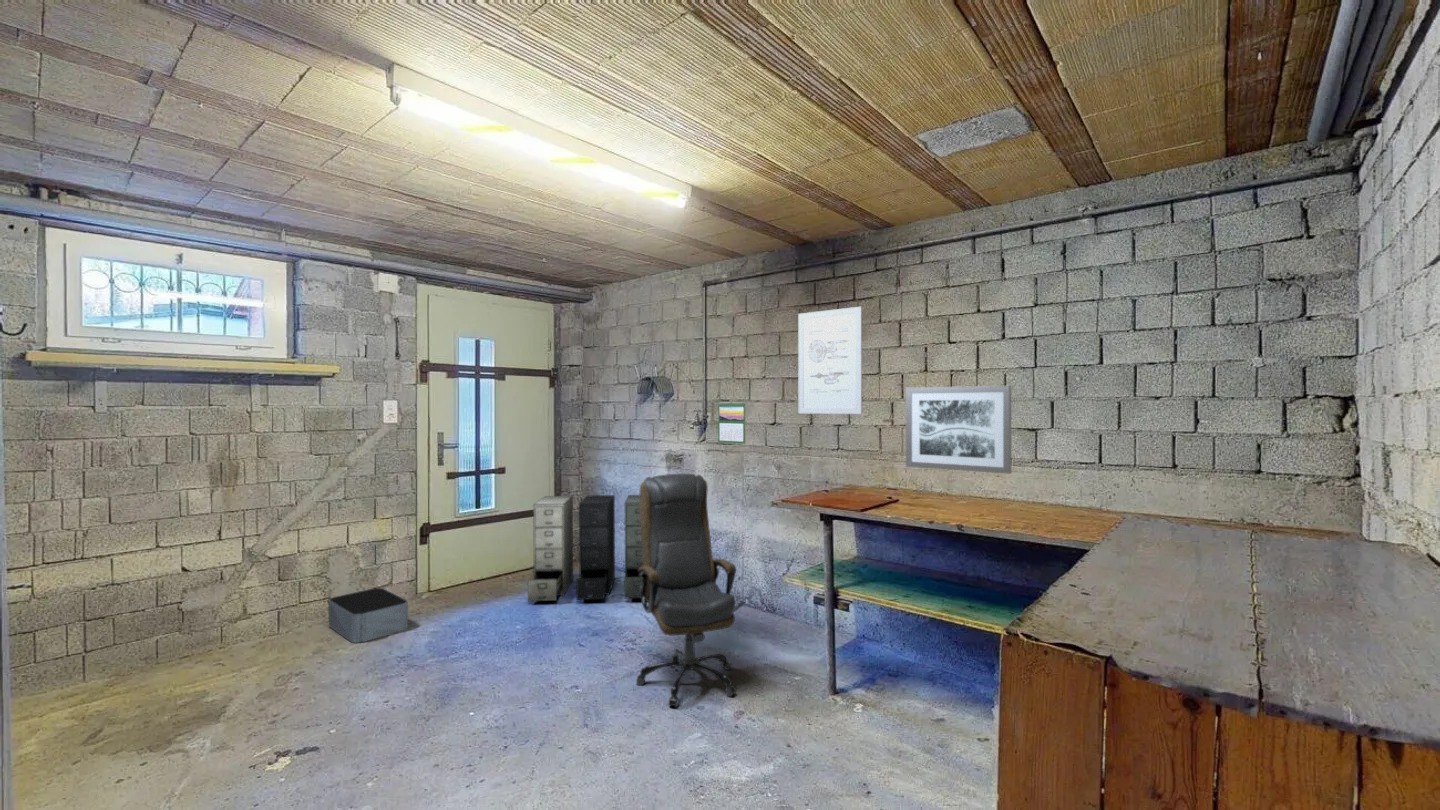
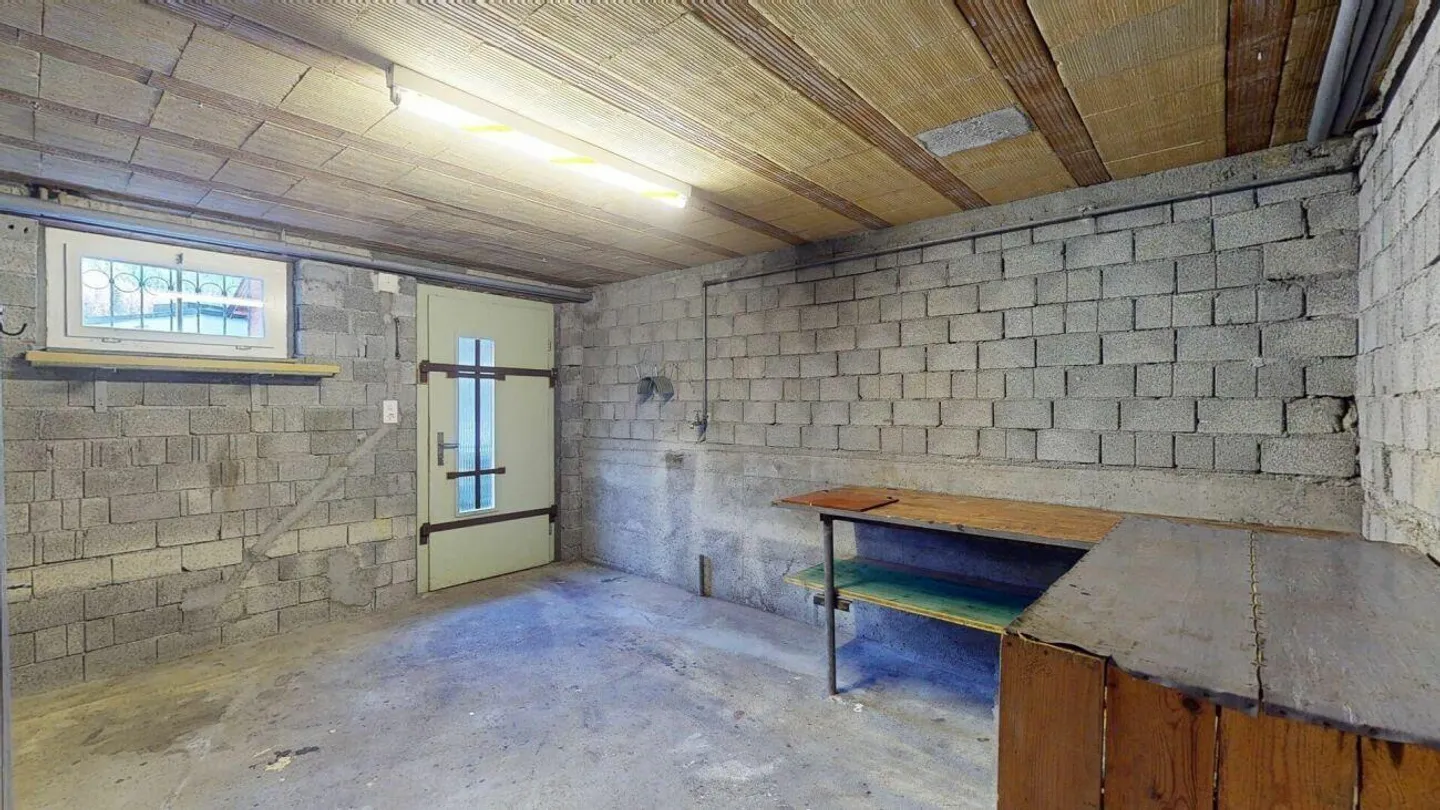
- wall art (829, 362)
- calendar (731, 422)
- filing cabinet (614, 545)
- storage bin (368, 613)
- wall art (955, 428)
- office chair (688, 578)
